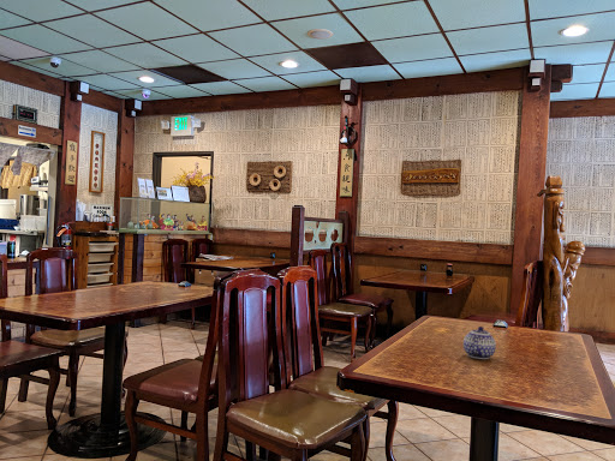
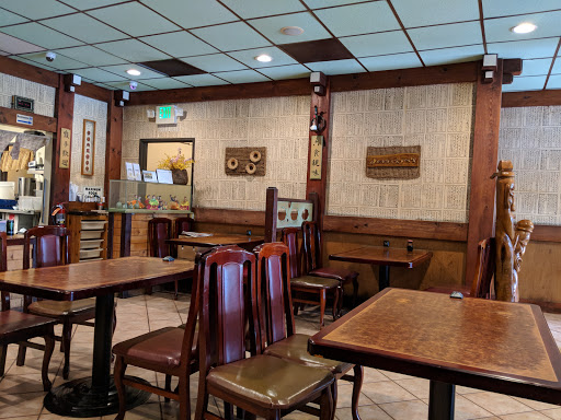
- teapot (479, 341)
